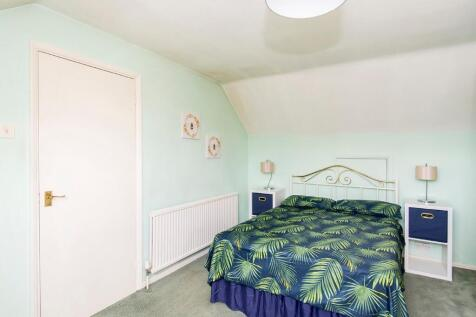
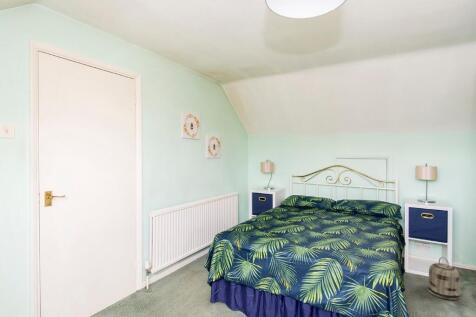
+ basket (443, 275)
